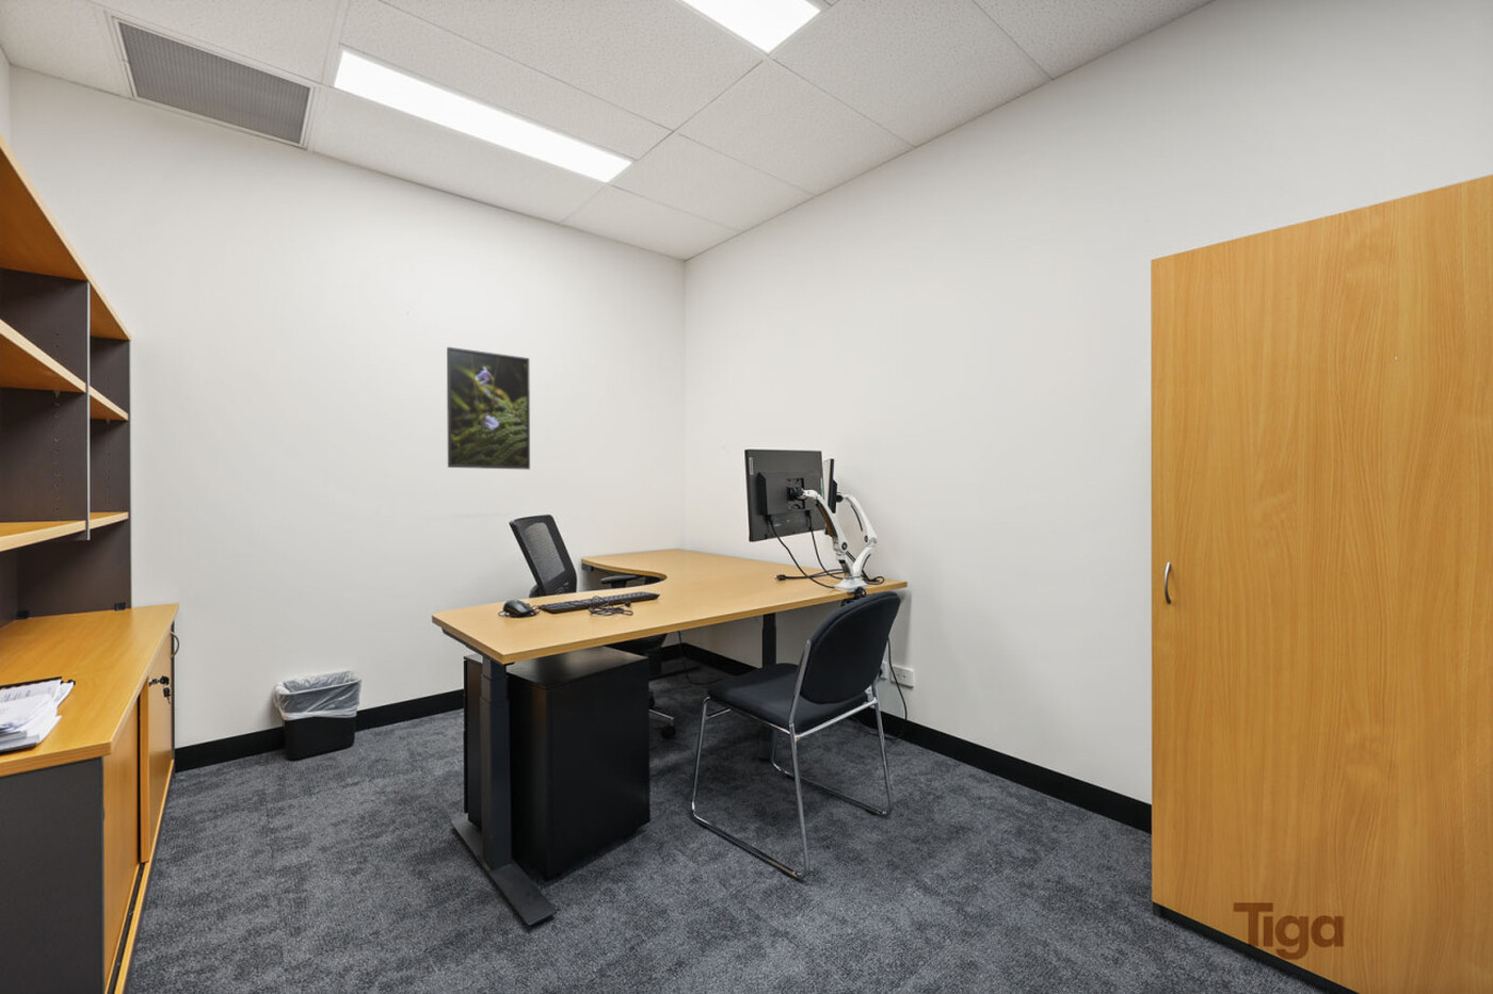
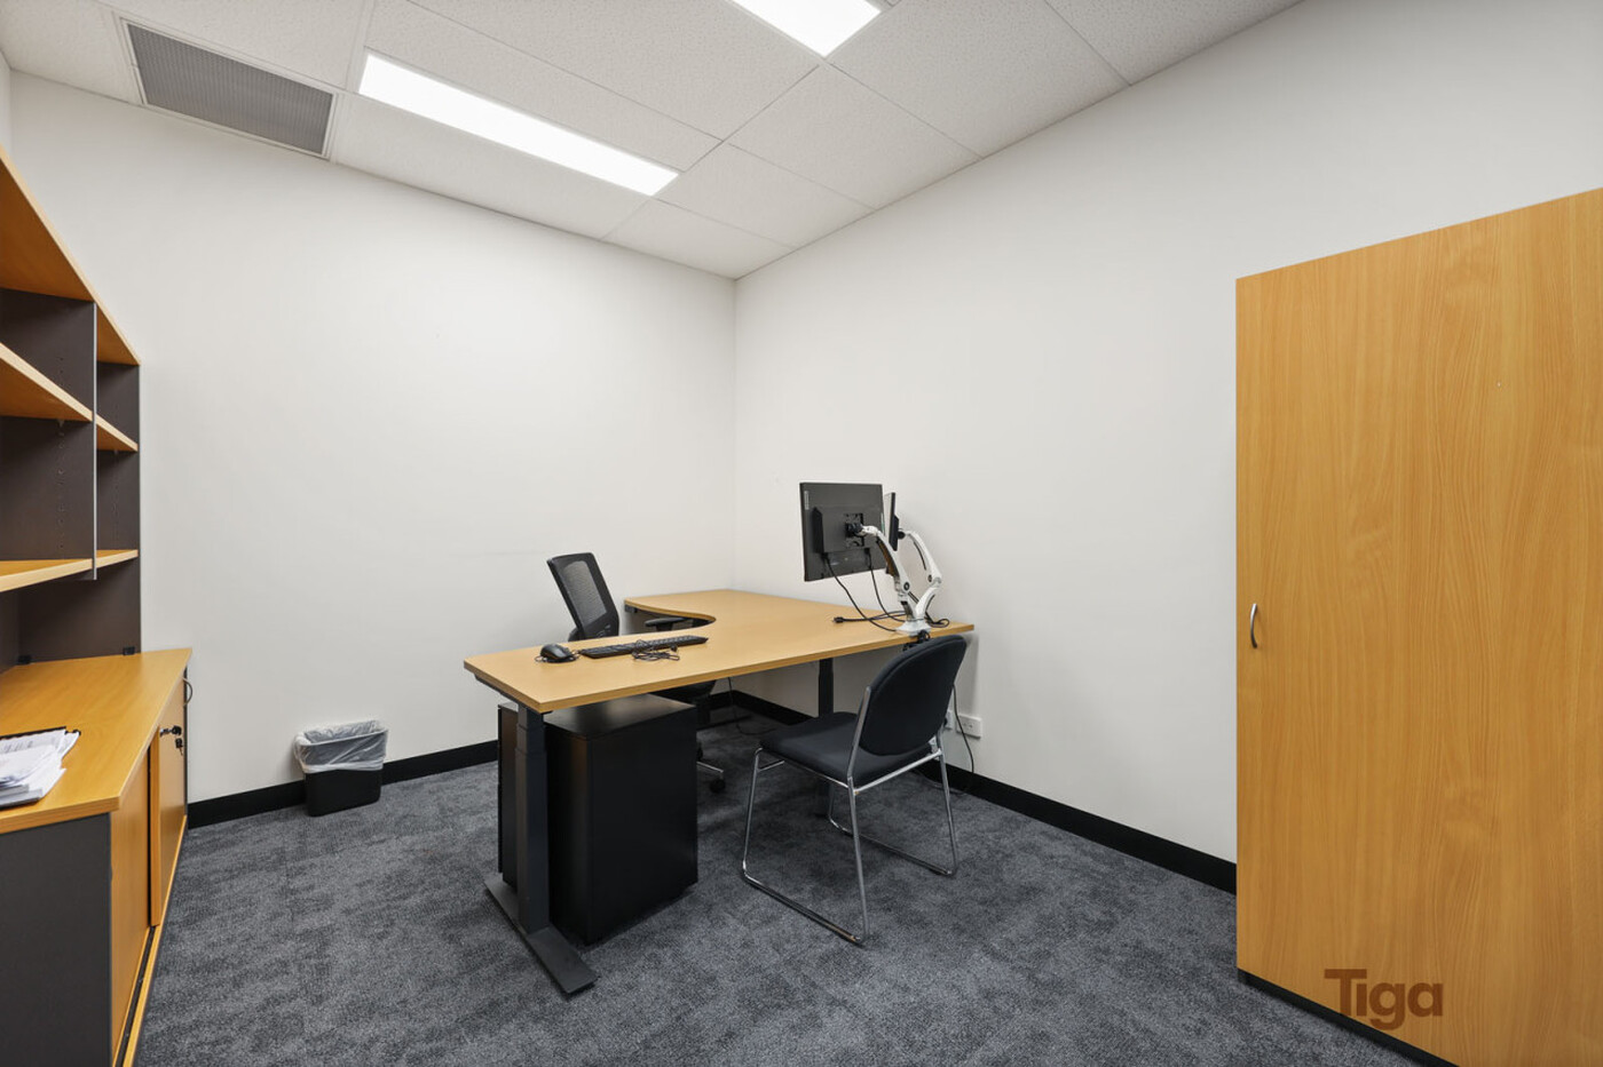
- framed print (490, 410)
